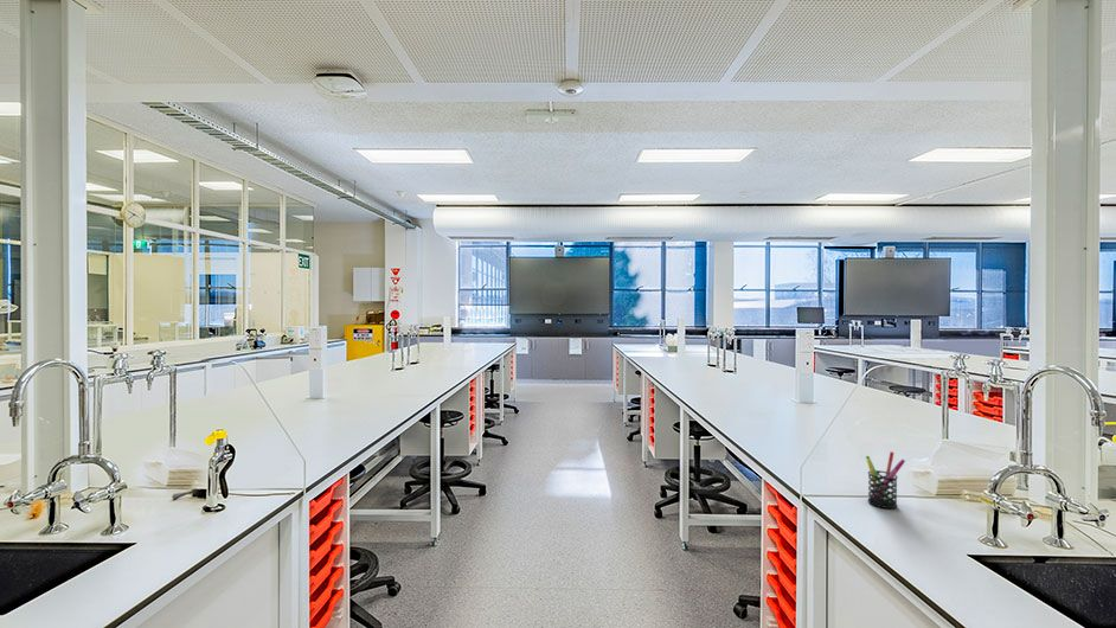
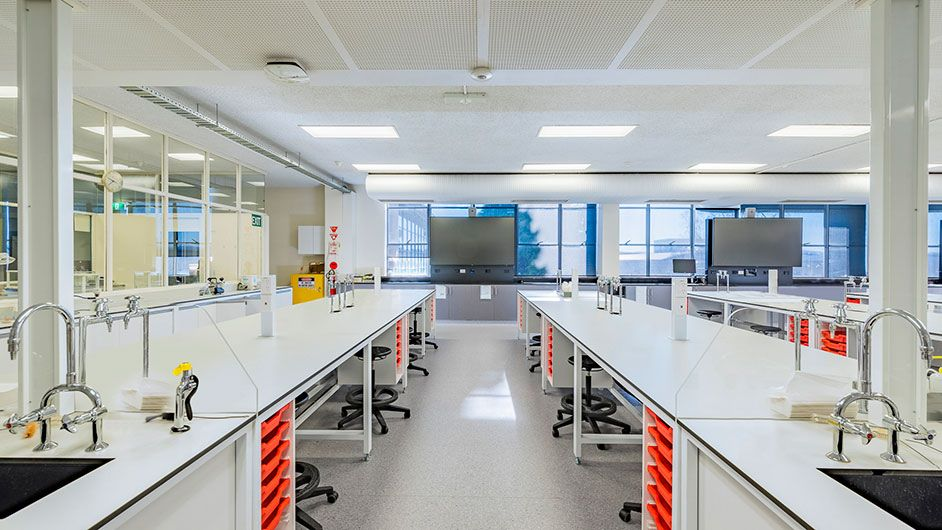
- pen holder (880, 476)
